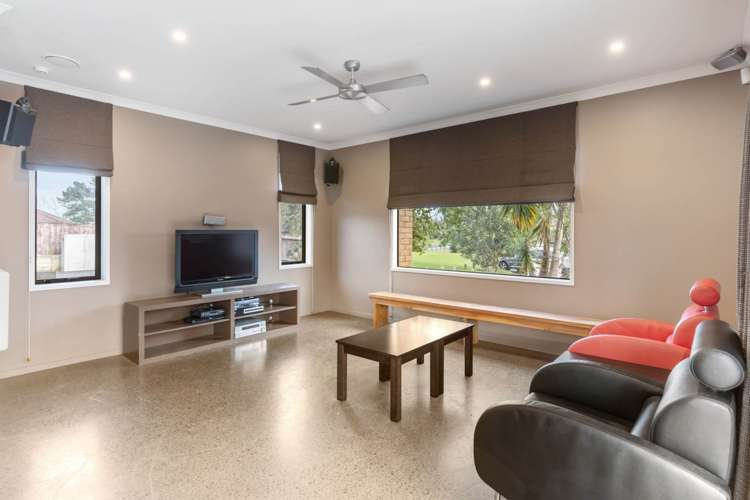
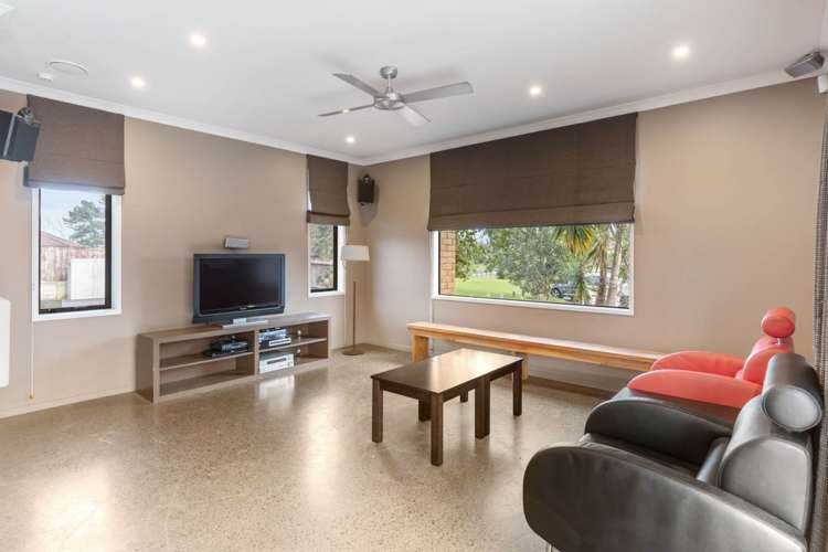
+ floor lamp (353, 296)
